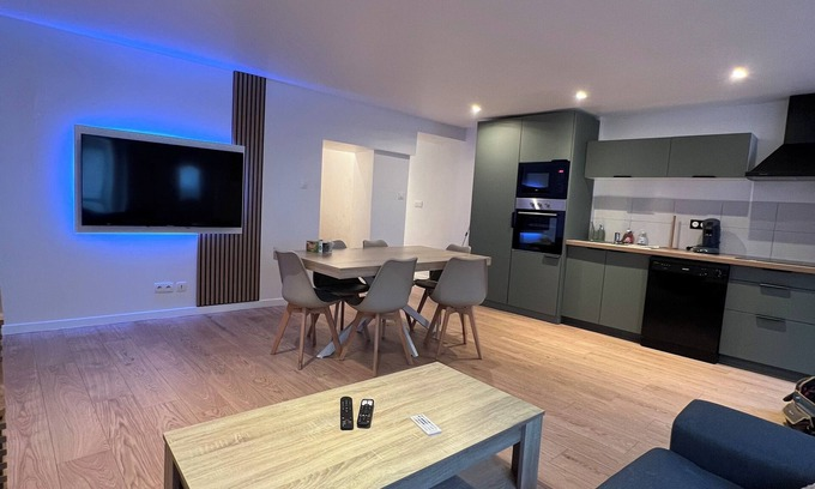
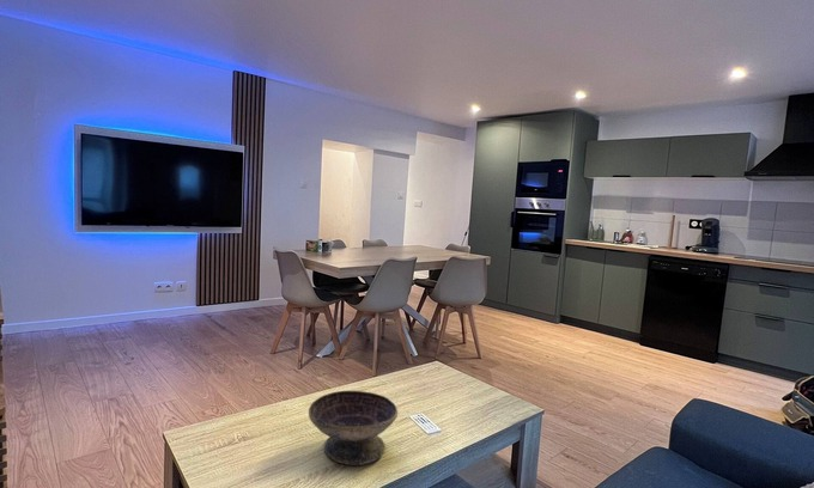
+ decorative bowl (352, 425)
